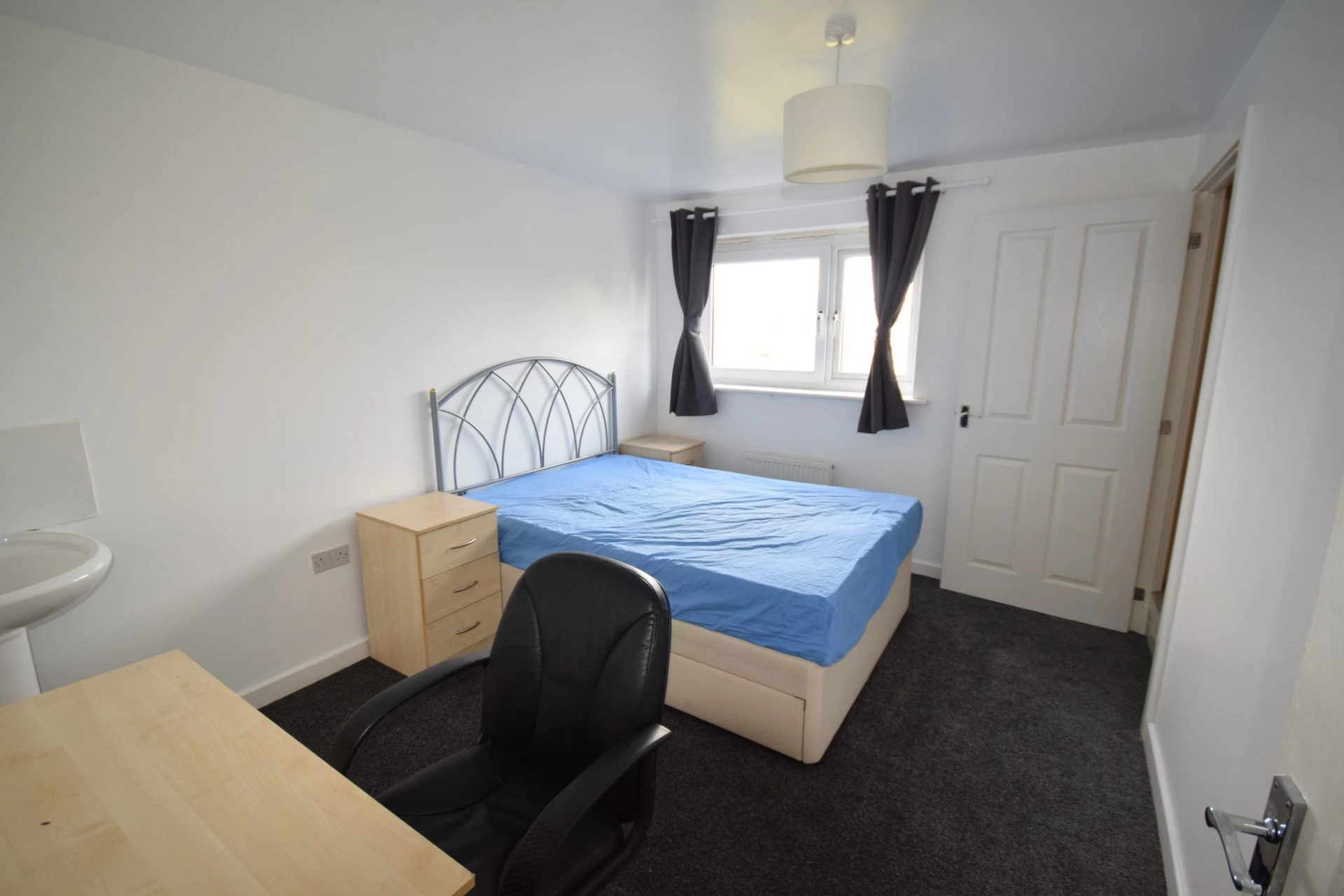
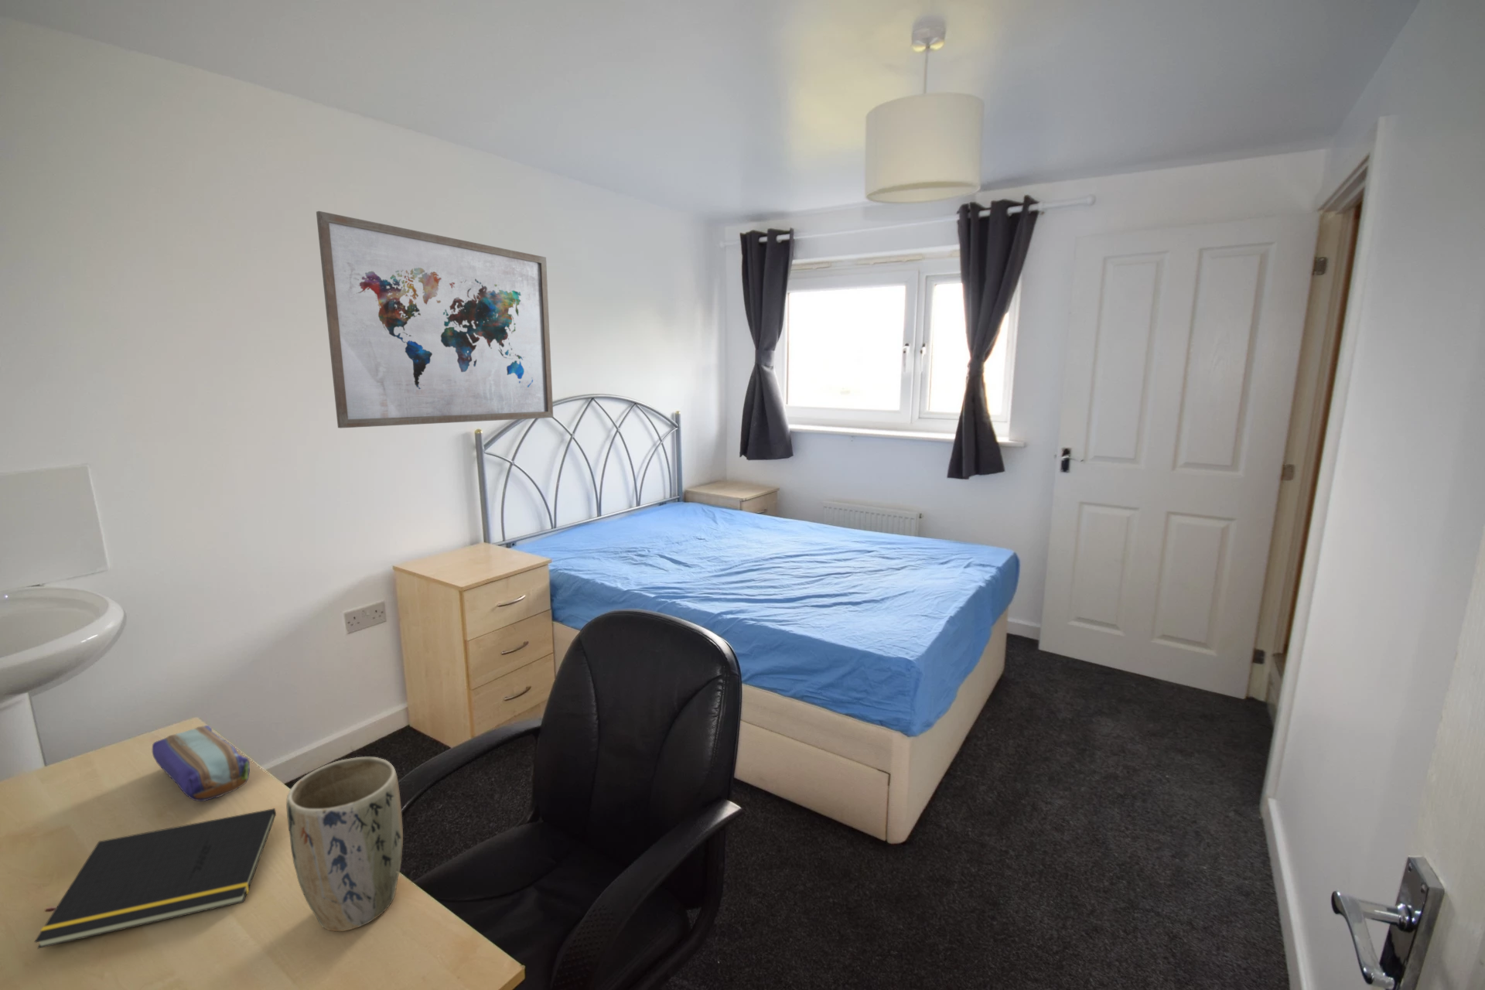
+ wall art (455, 331)
+ plant pot (349, 844)
+ notepad (169, 871)
+ pencil case (200, 761)
